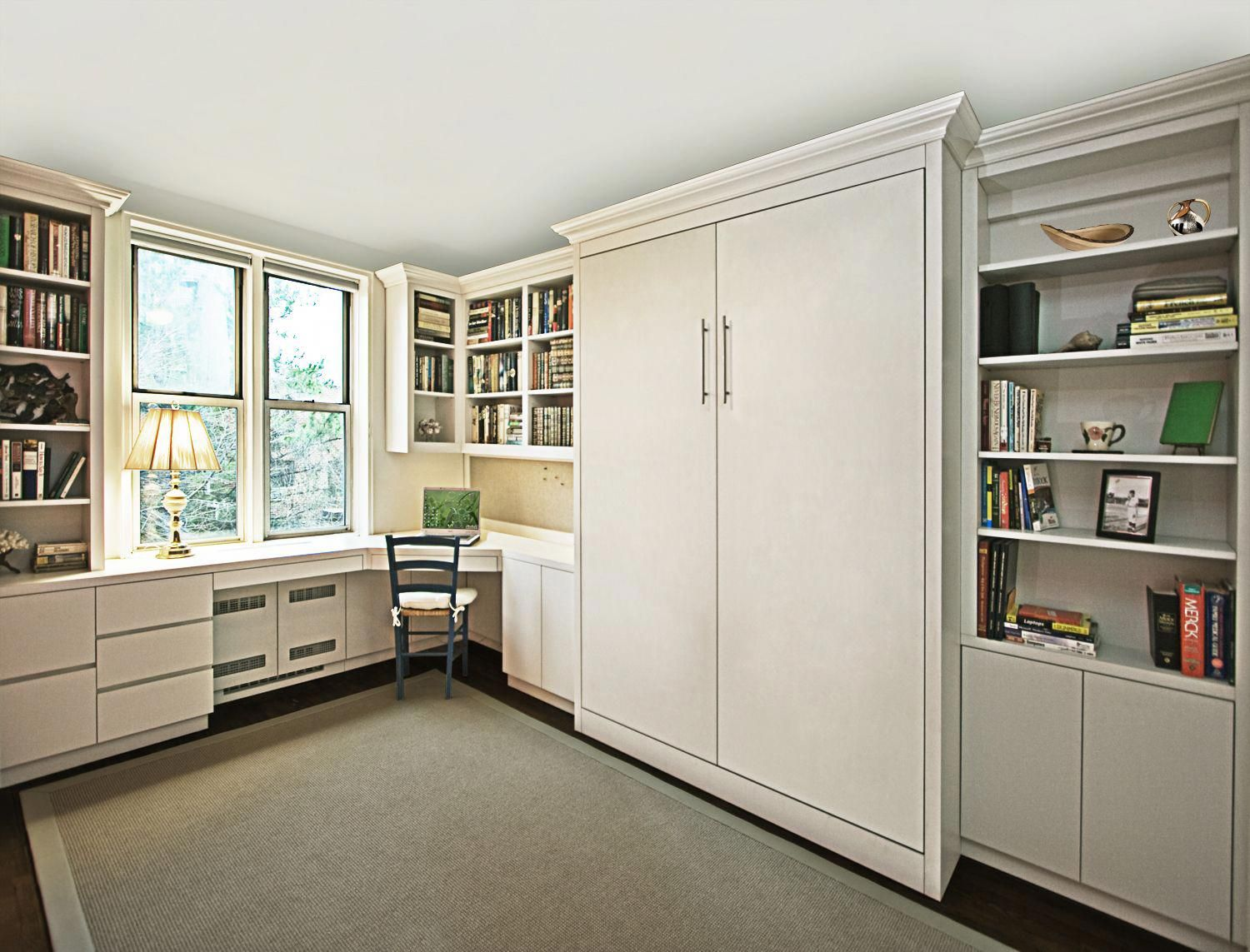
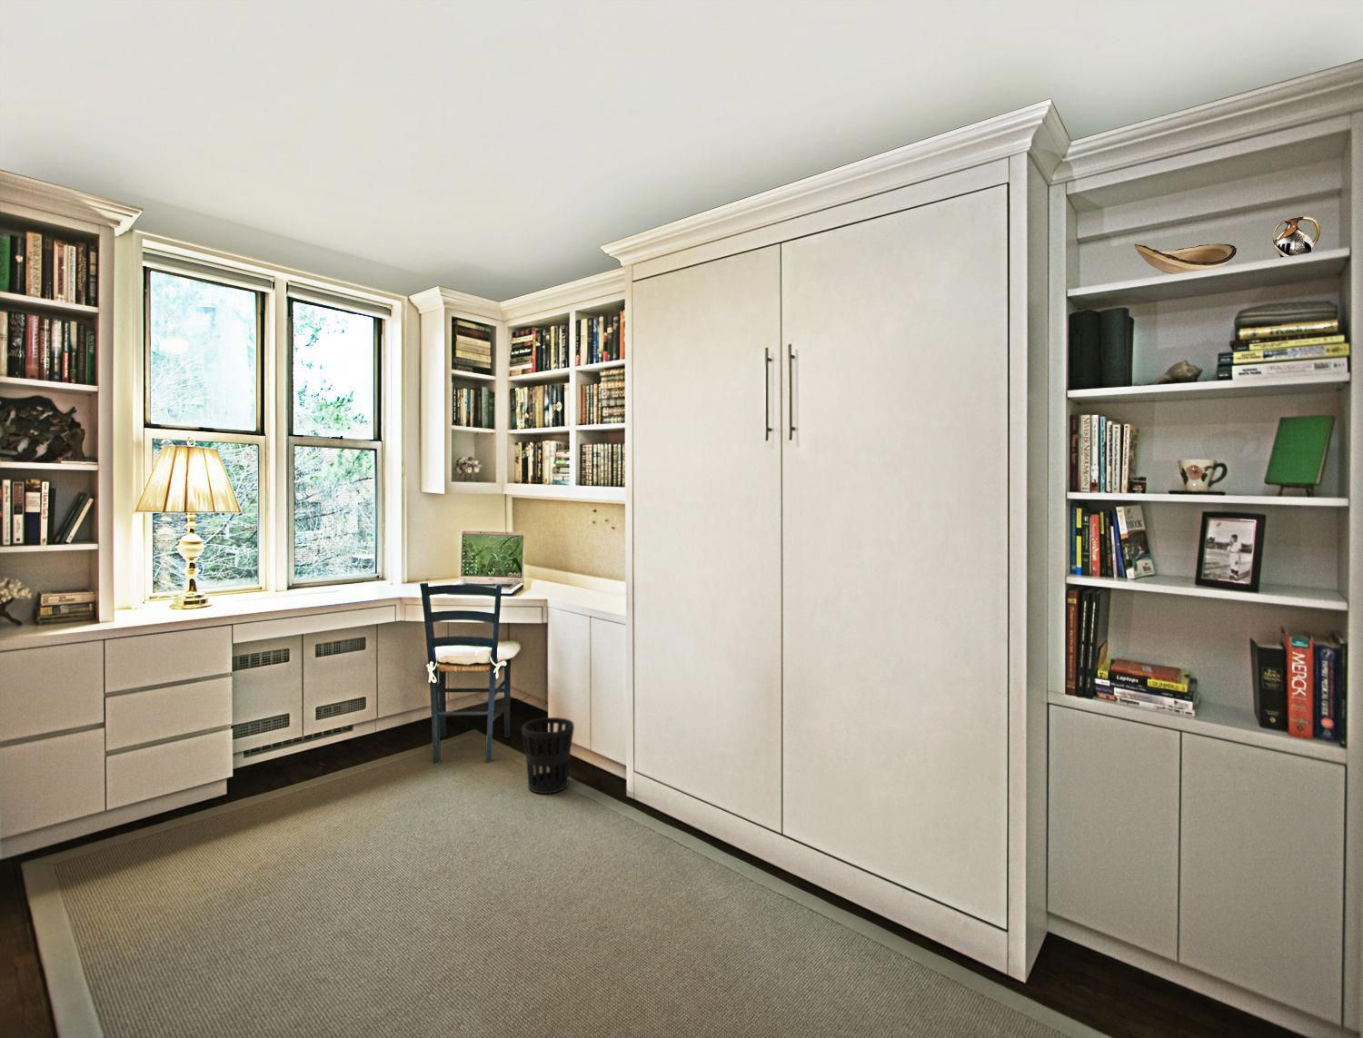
+ wastebasket (547, 756)
